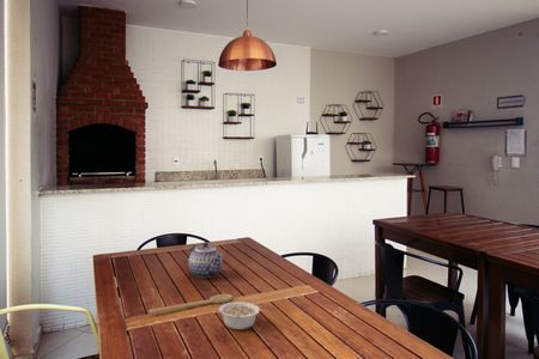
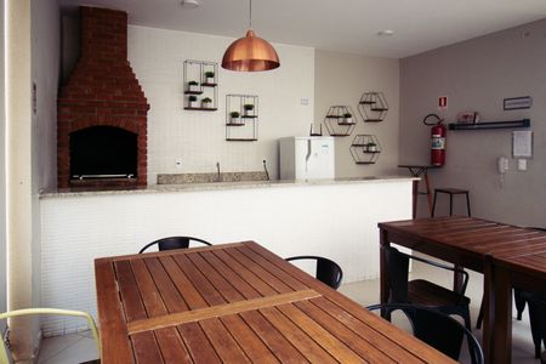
- spoon (192, 304)
- legume (240, 315)
- teapot (205, 258)
